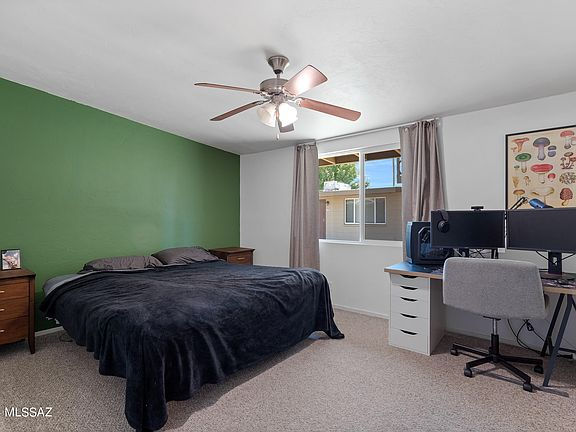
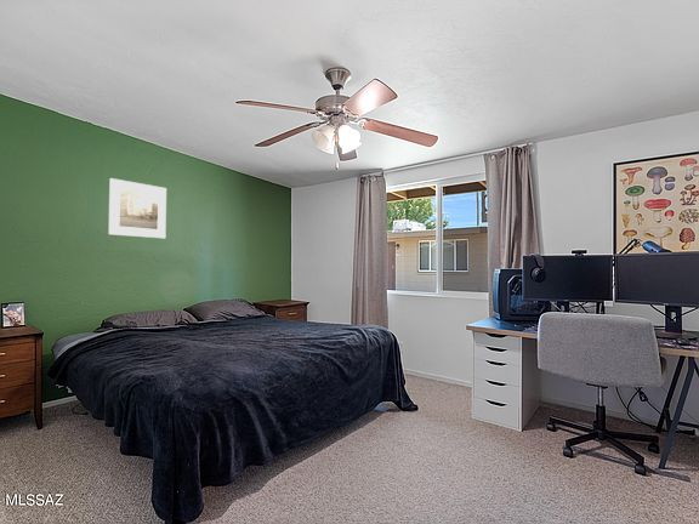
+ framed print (138, 210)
